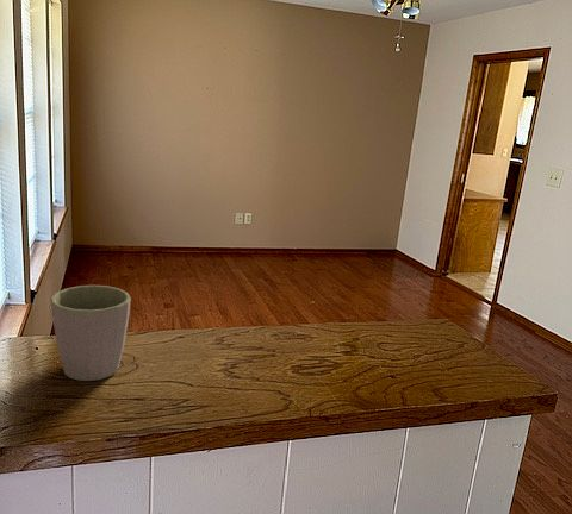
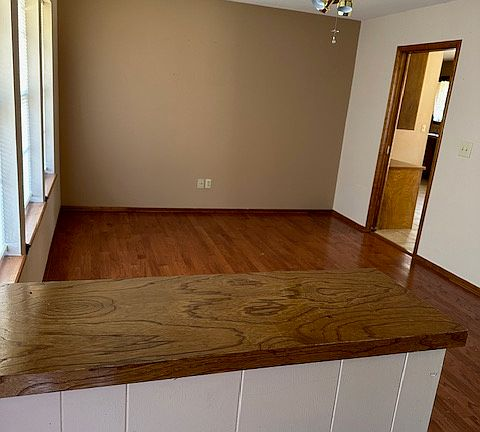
- mug (92, 327)
